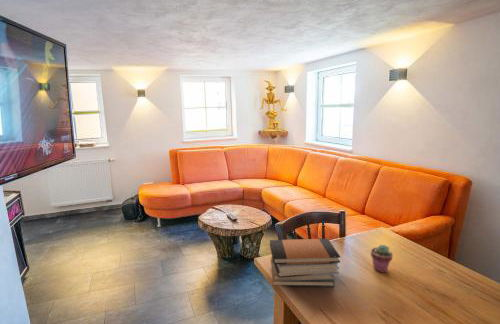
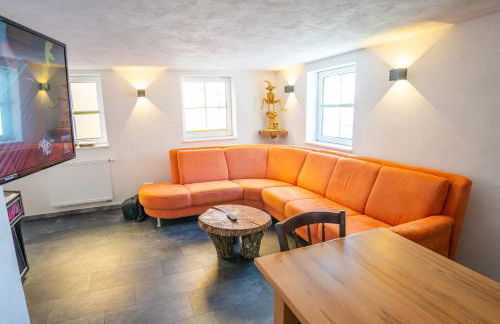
- book stack (302, 262)
- potted succulent (381, 257)
